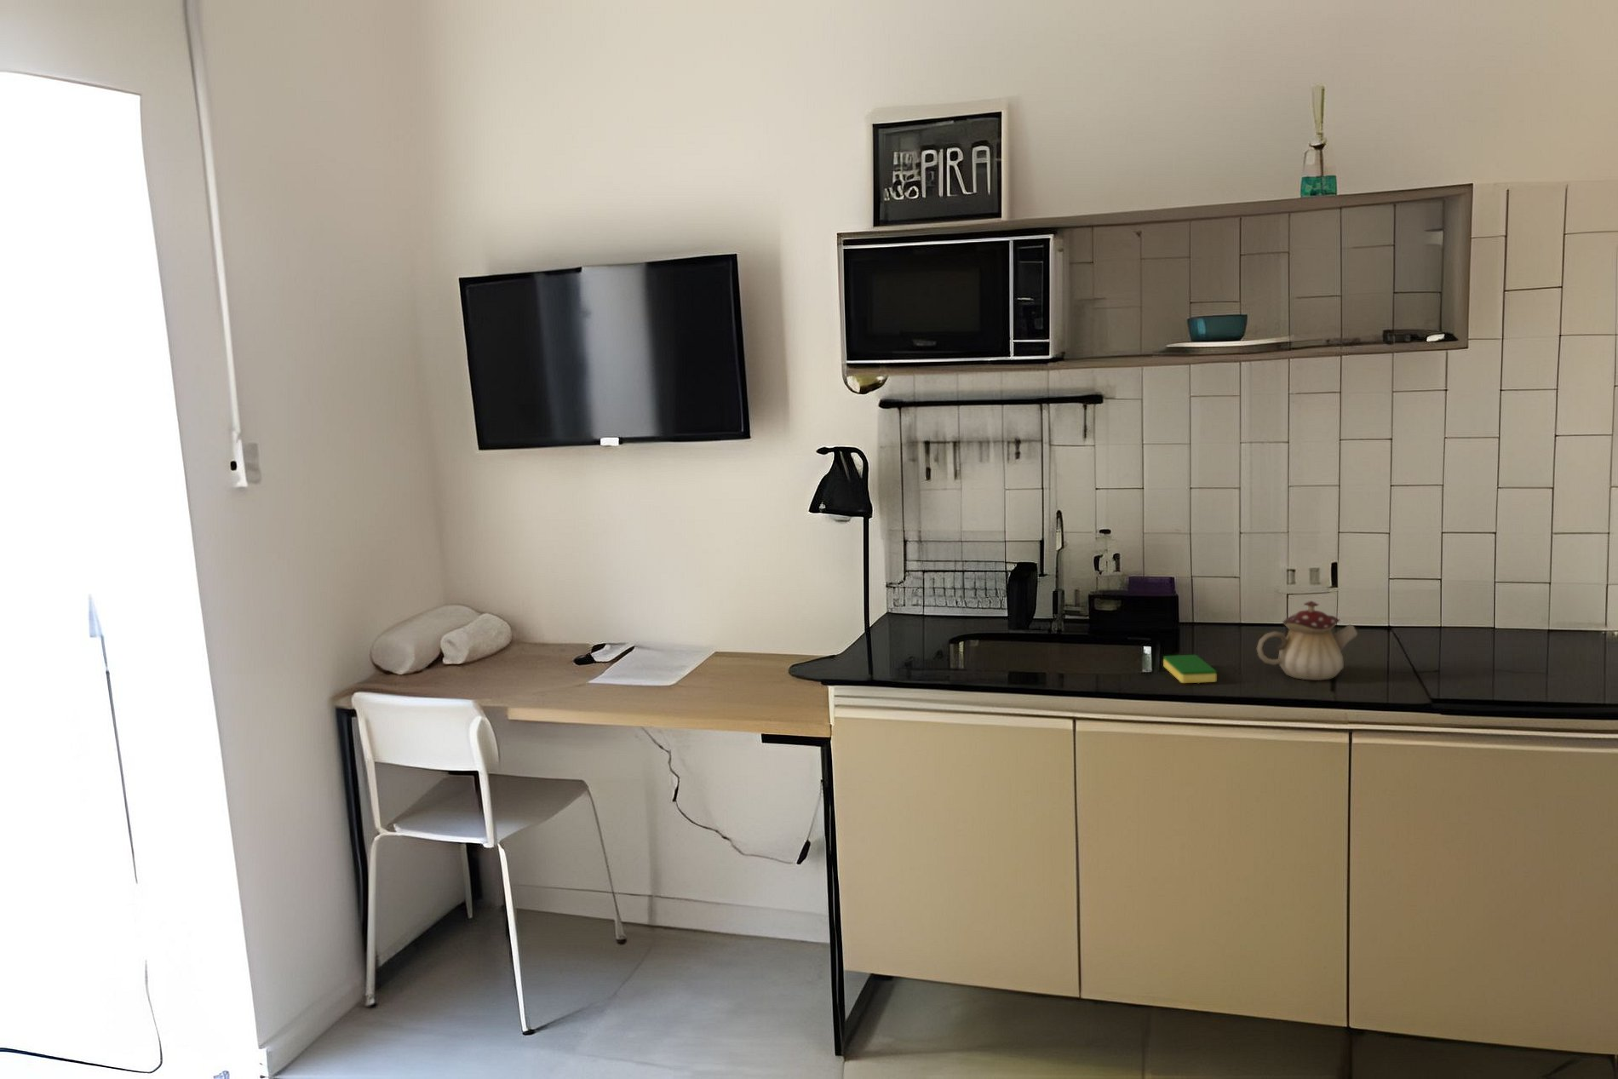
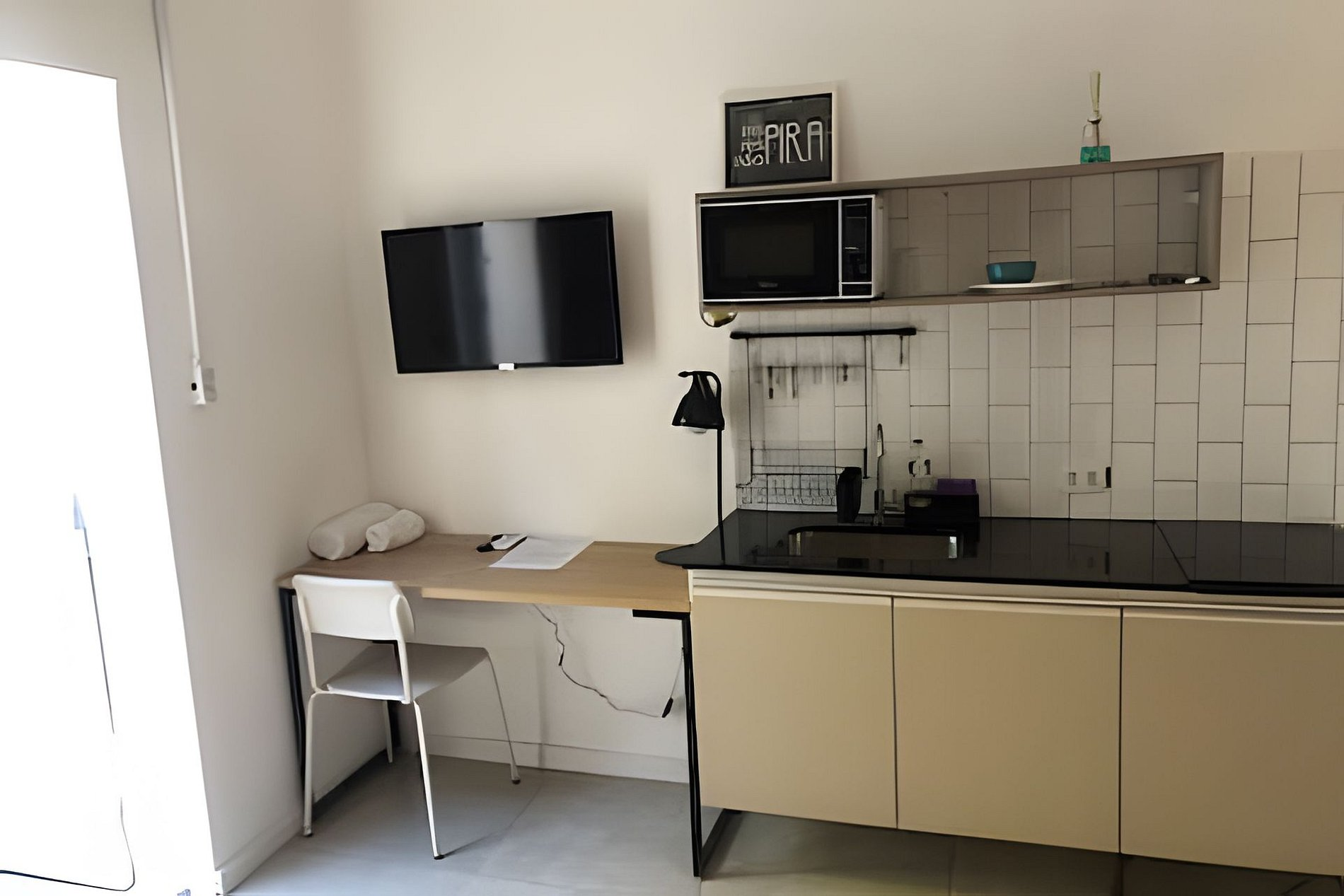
- teapot (1306, 637)
- dish sponge (1188, 668)
